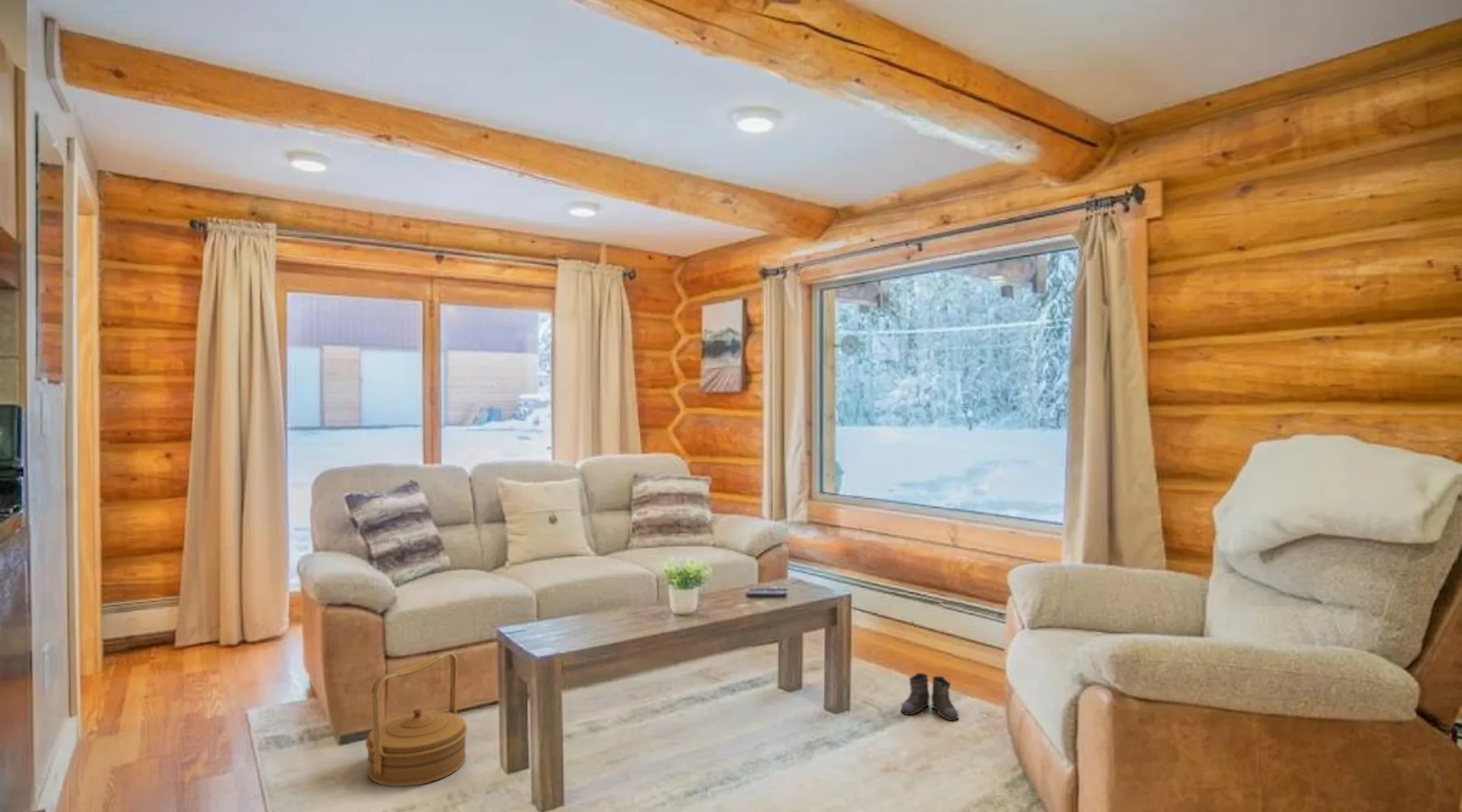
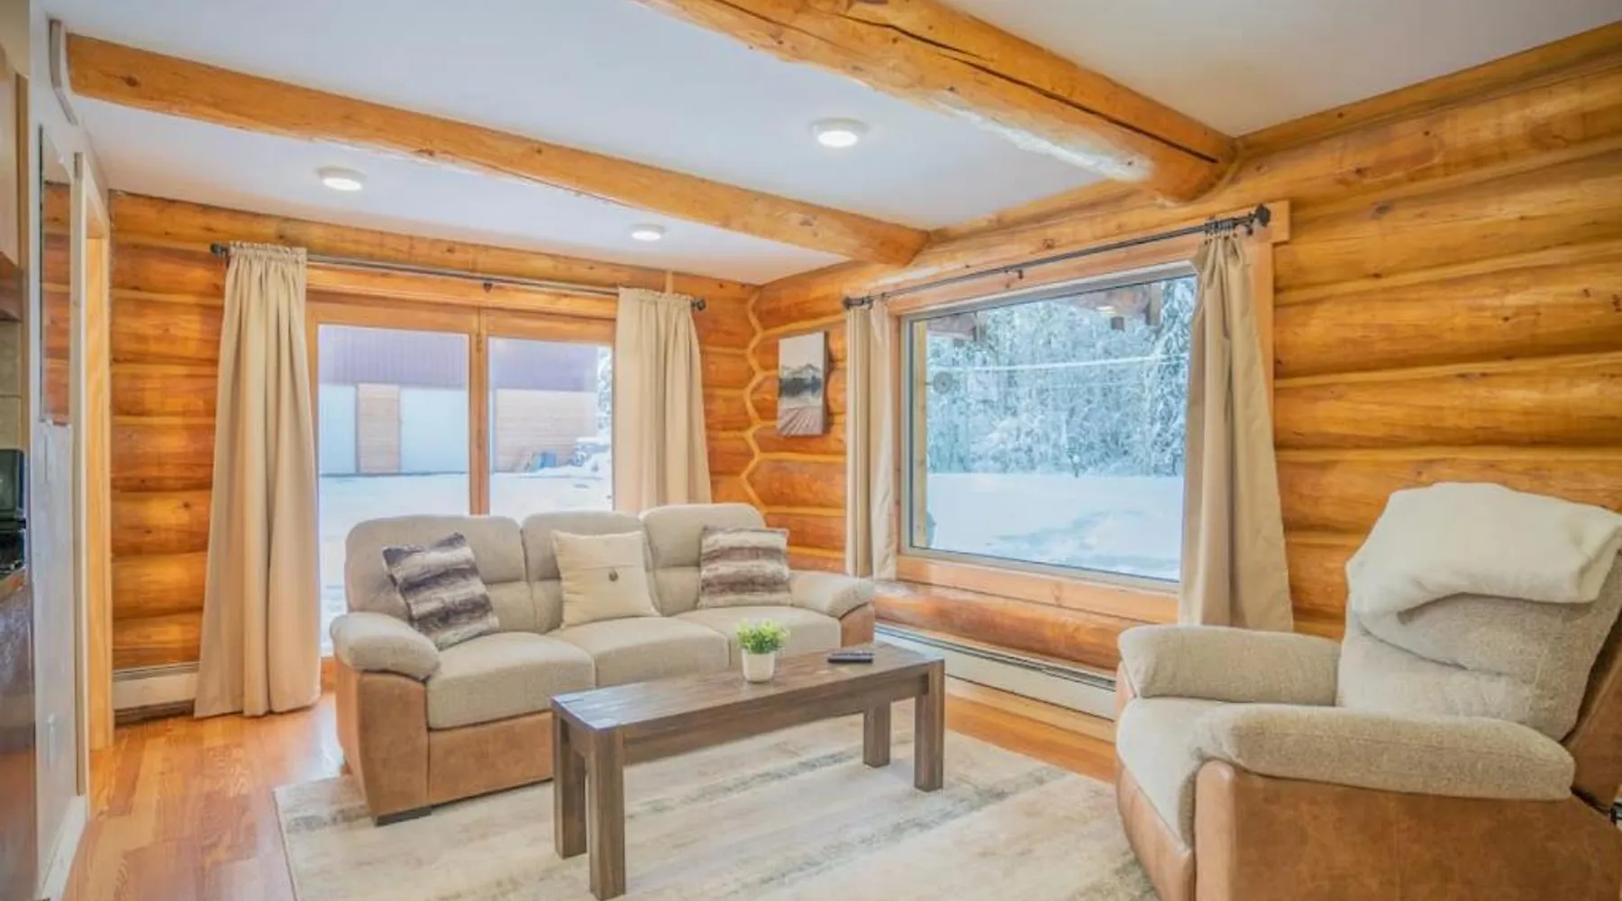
- boots (928, 694)
- basket (417, 714)
